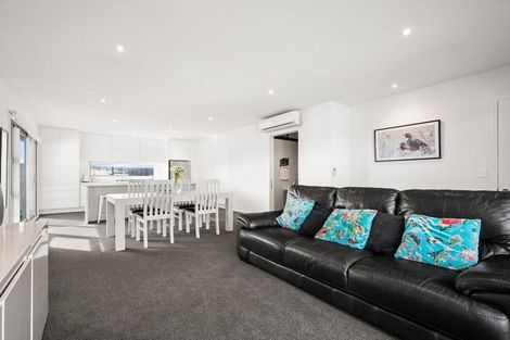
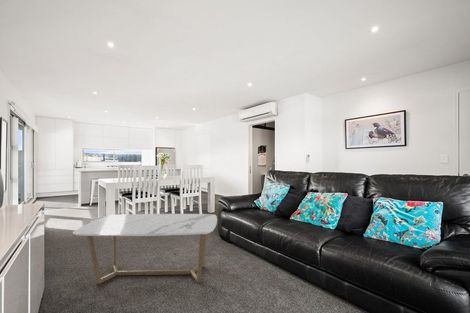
+ coffee table (153, 235)
